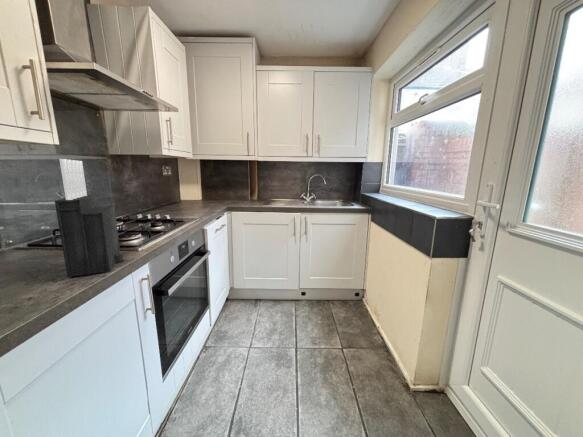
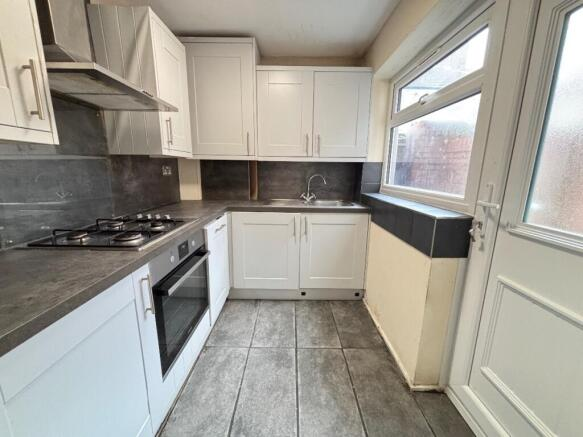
- knife block (94, 214)
